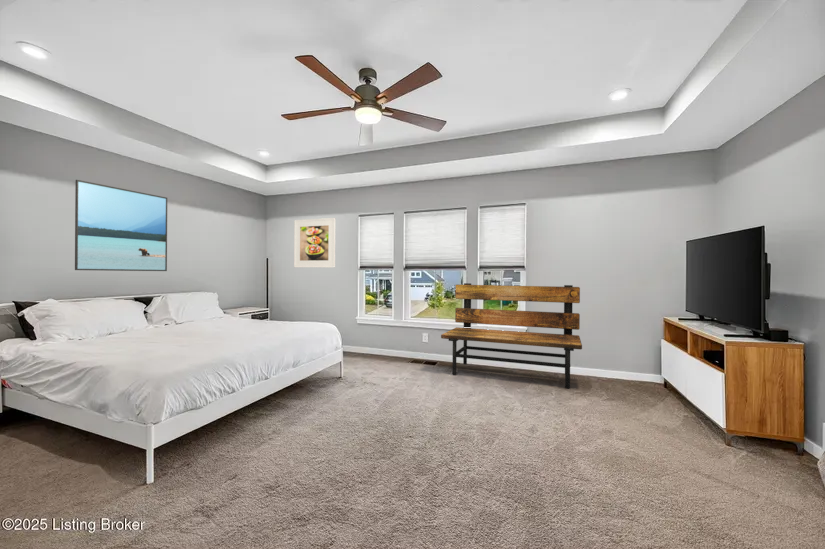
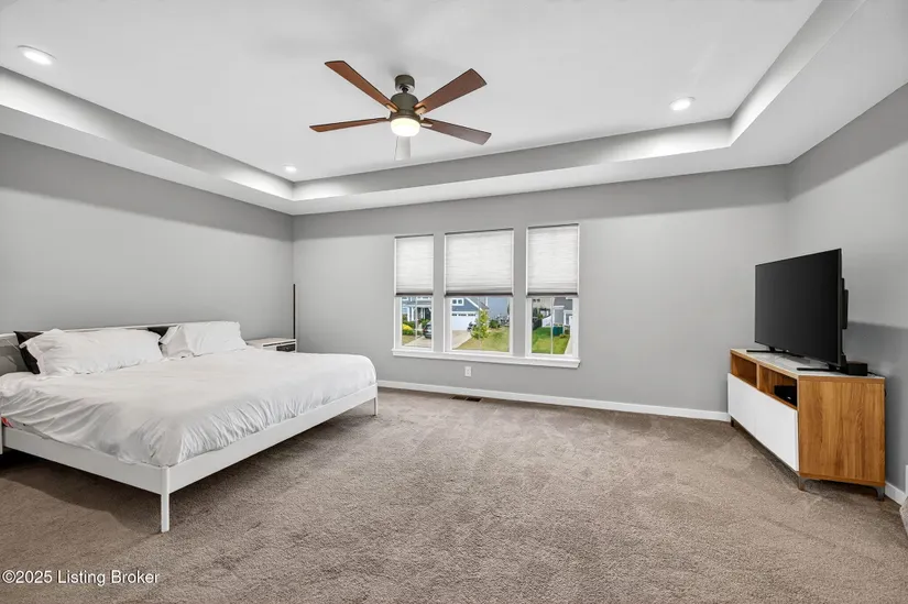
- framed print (314, 243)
- bench (510, 331)
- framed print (125, 230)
